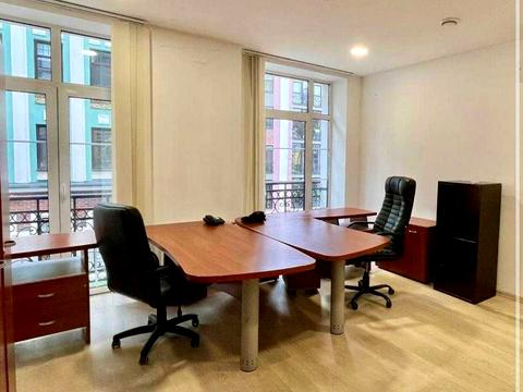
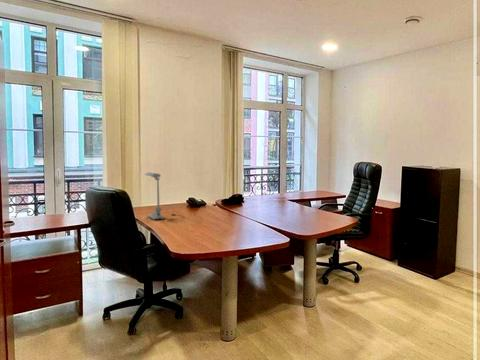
+ desk lamp (158, 194)
